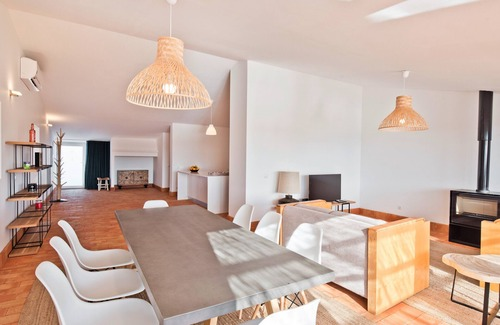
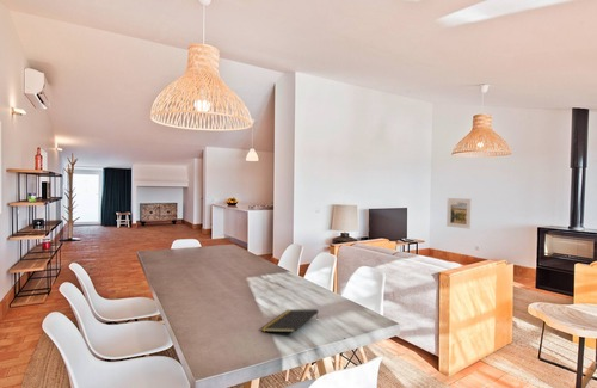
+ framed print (458, 213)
+ notepad (290, 320)
